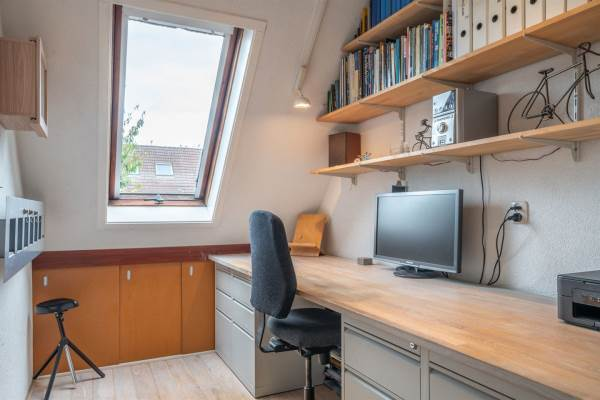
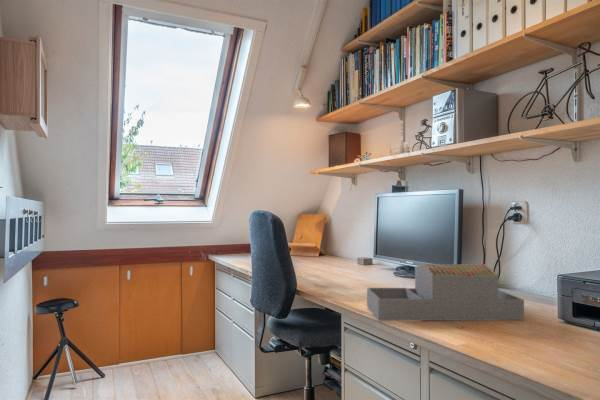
+ architectural model (437, 286)
